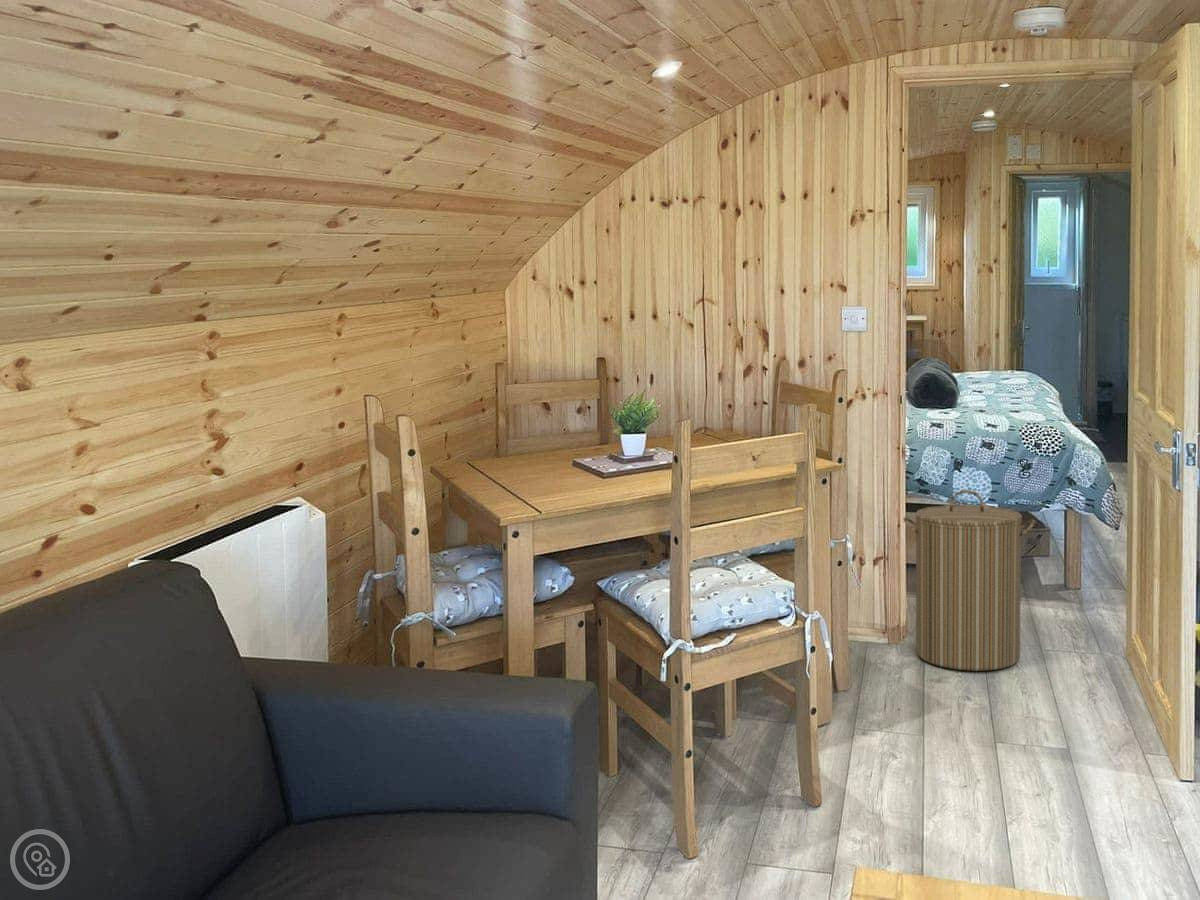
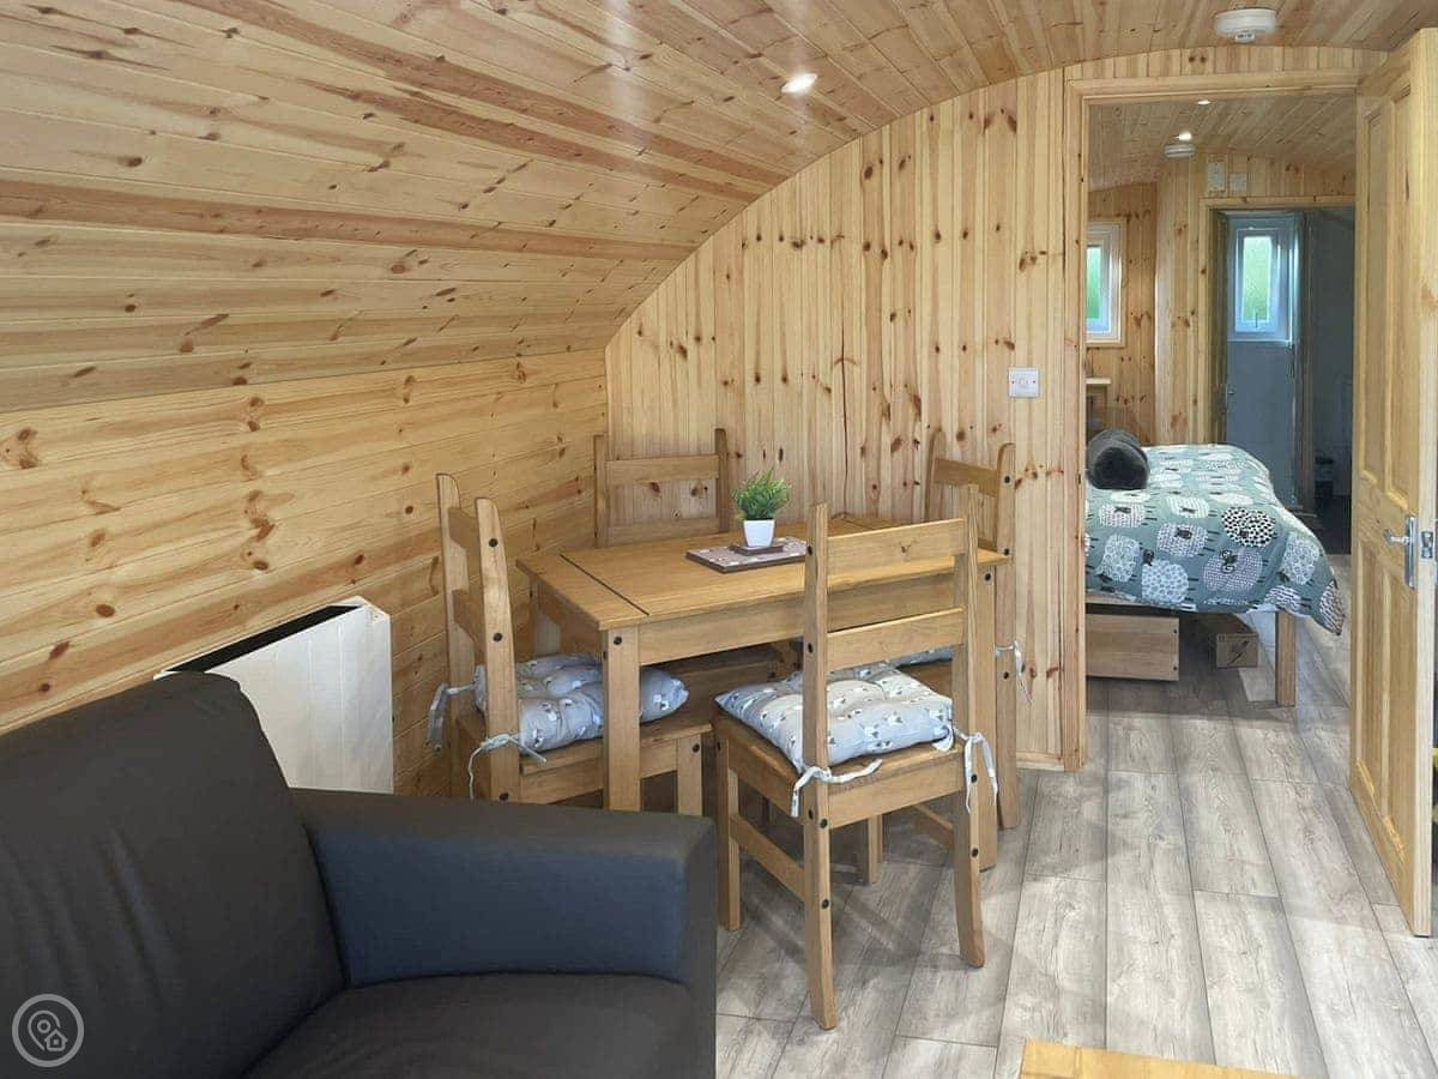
- laundry hamper (967, 573)
